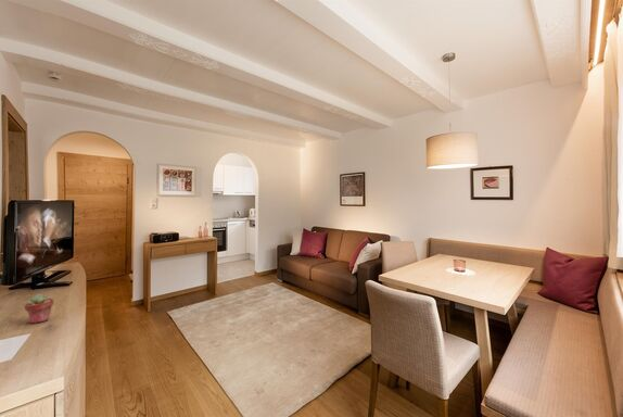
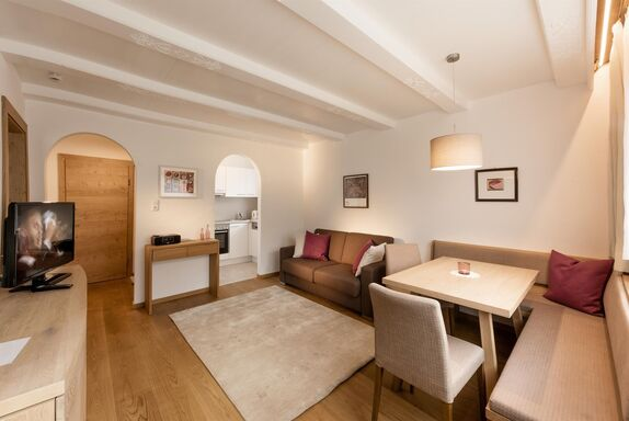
- potted succulent (39, 306)
